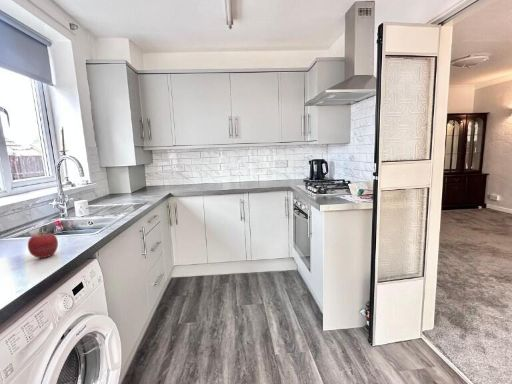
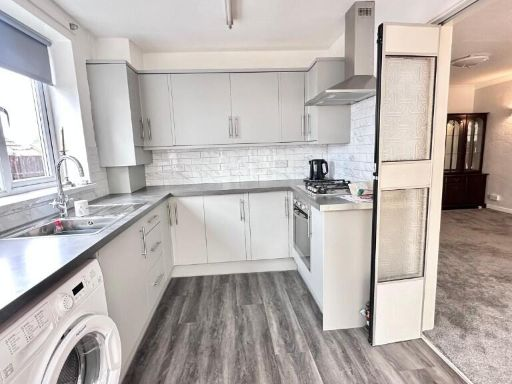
- apple (43, 244)
